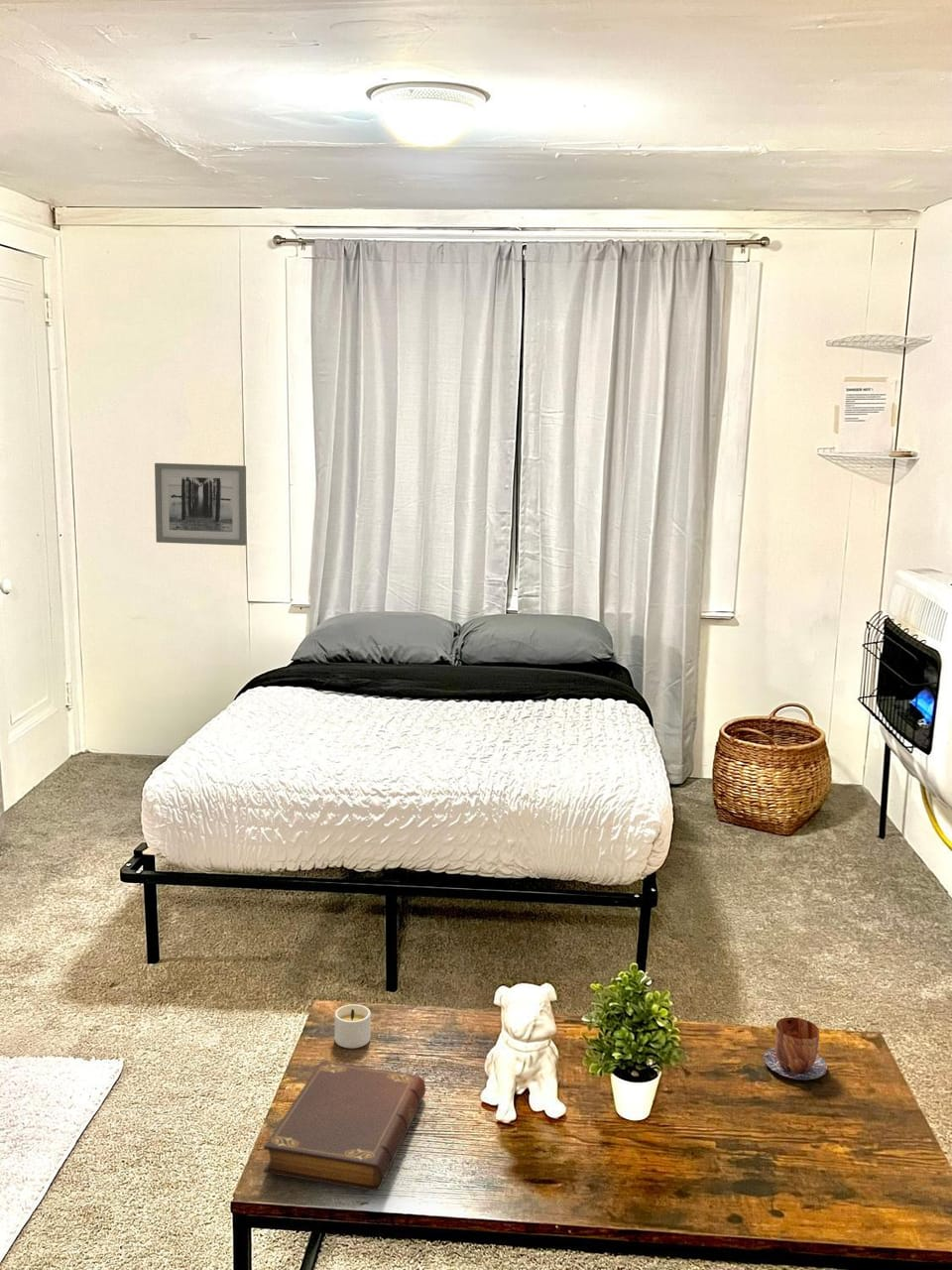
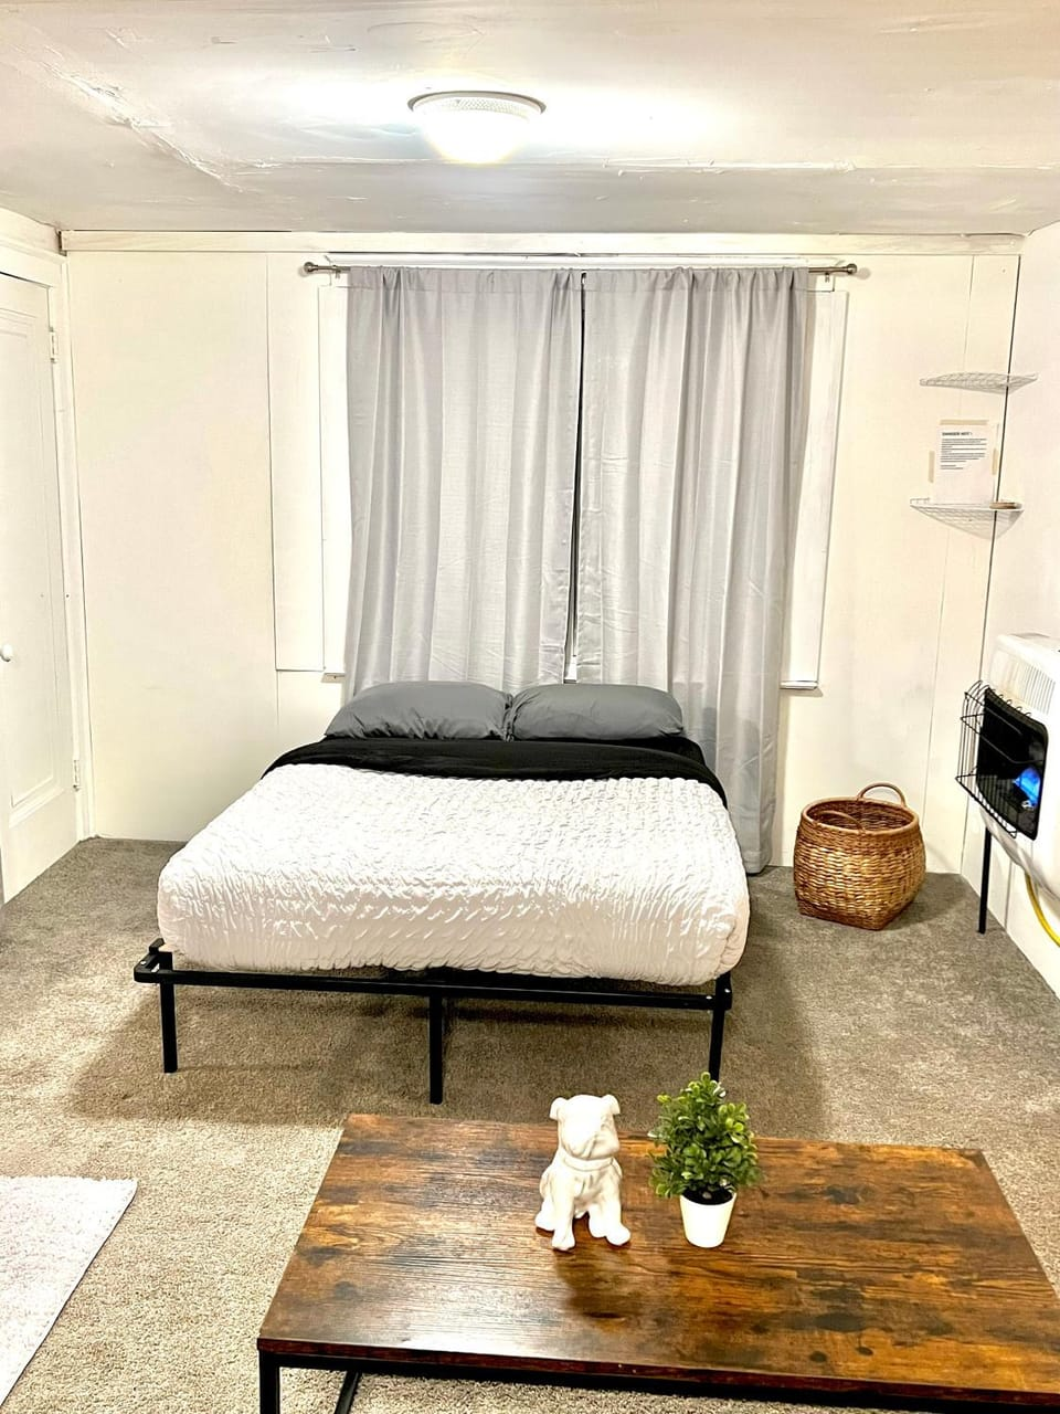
- mug (795, 1046)
- candle (361, 1024)
- book (349, 1121)
- wall art (200, 504)
